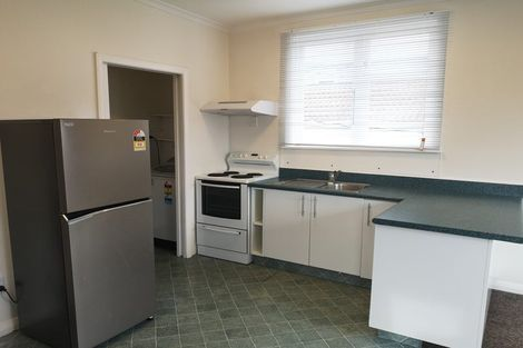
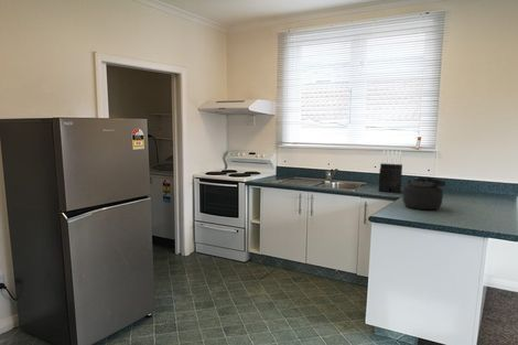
+ knife block (390, 171)
+ kettle (422, 192)
